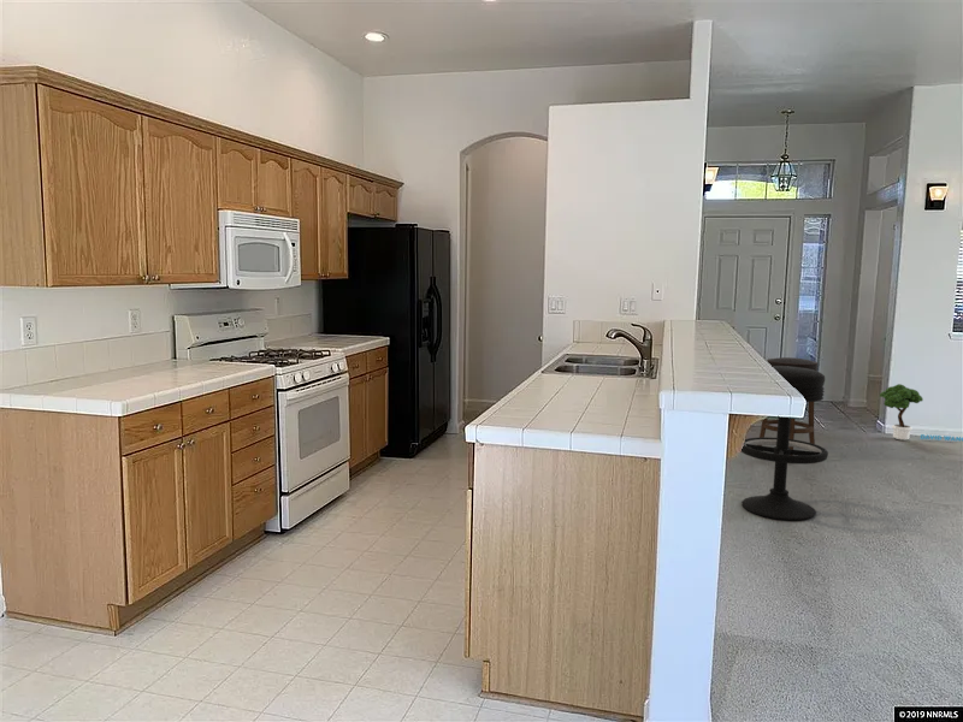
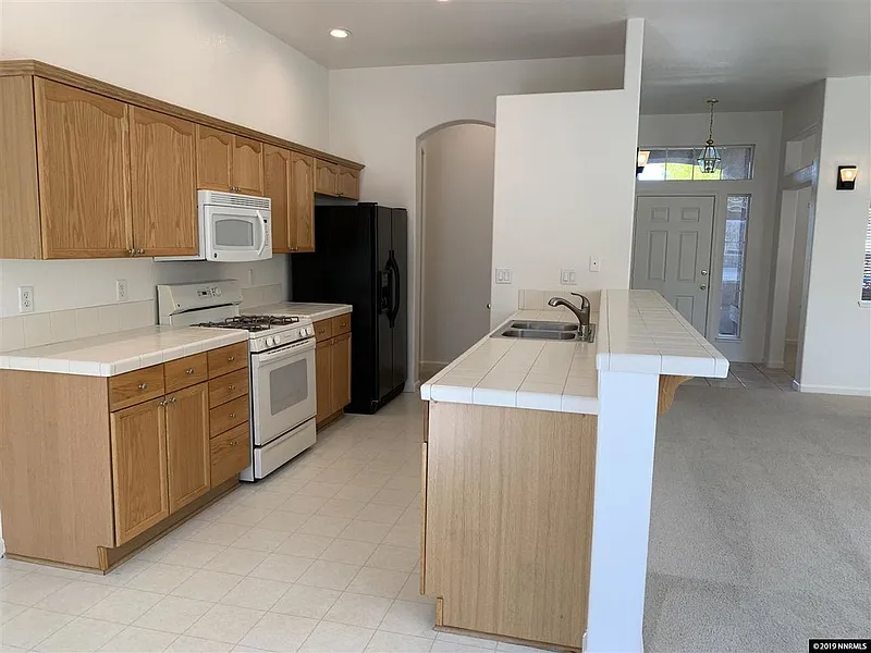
- bar stool (791, 419)
- potted tree (917, 402)
- bar stool (782, 438)
